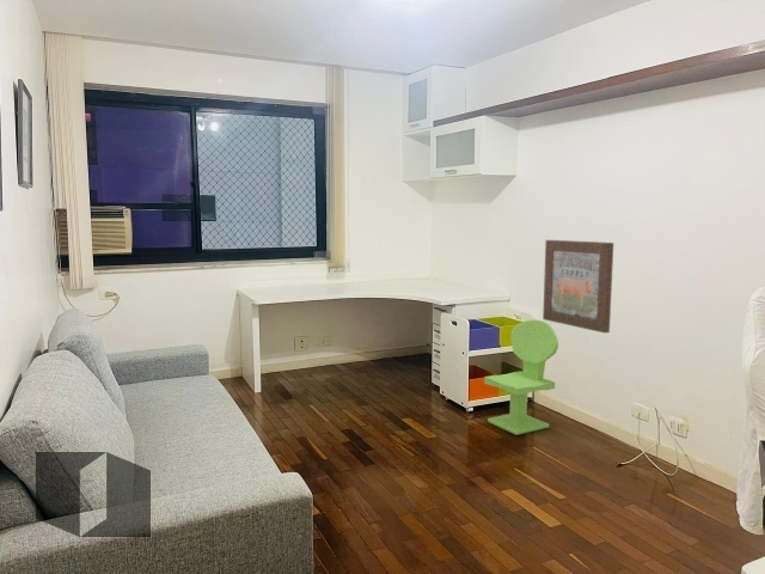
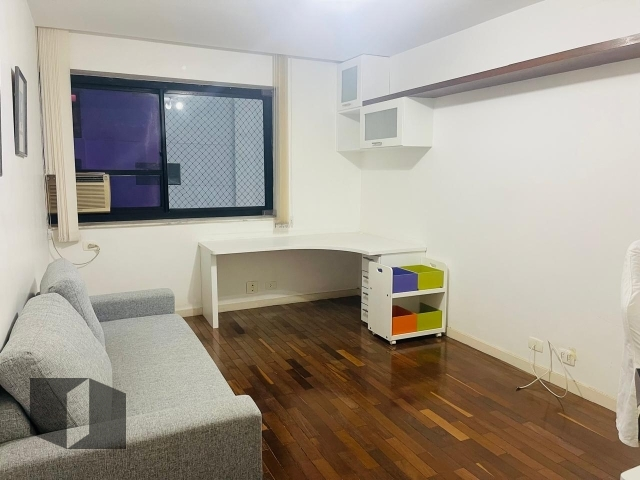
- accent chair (520, 373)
- wall art (575, 283)
